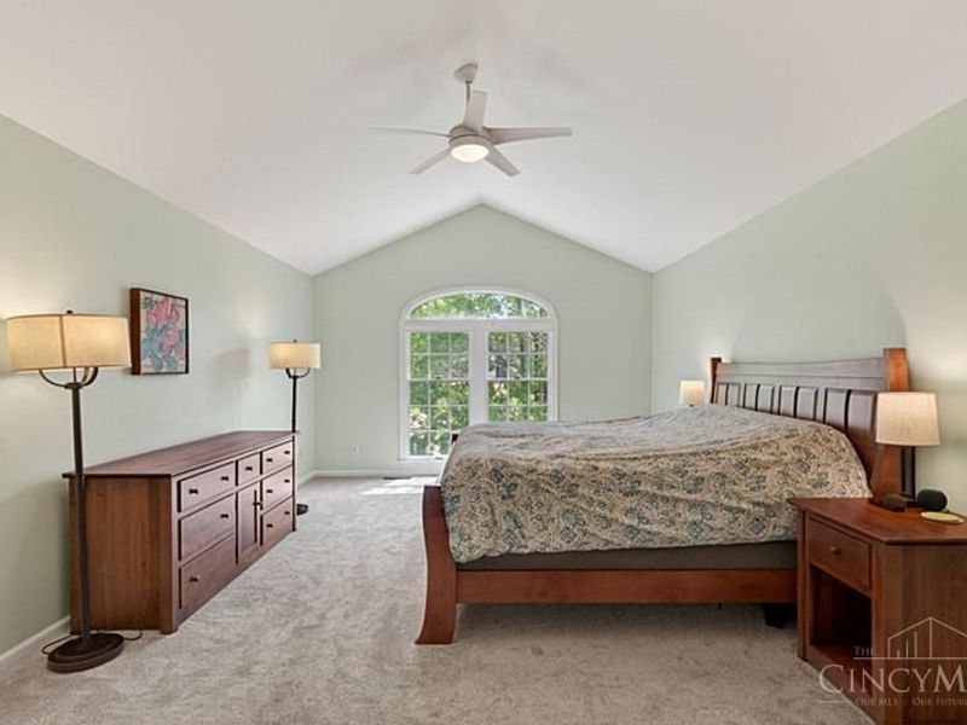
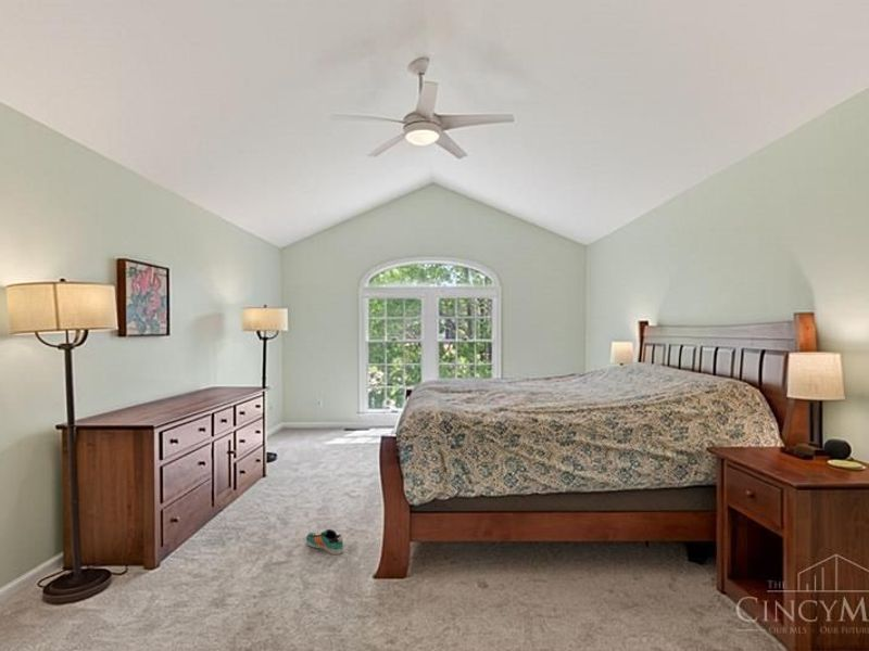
+ sneaker (325, 537)
